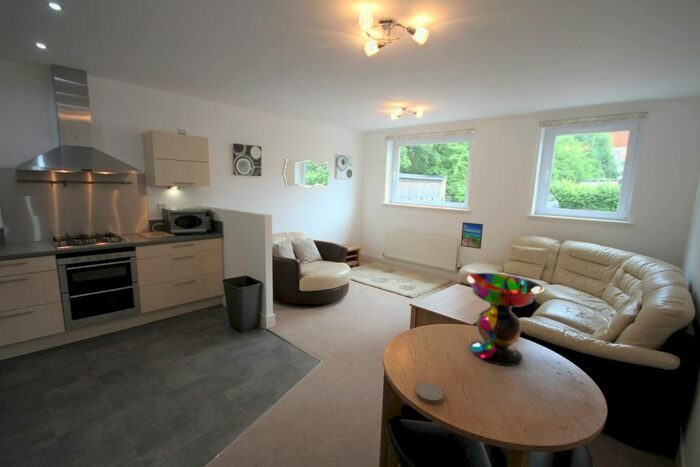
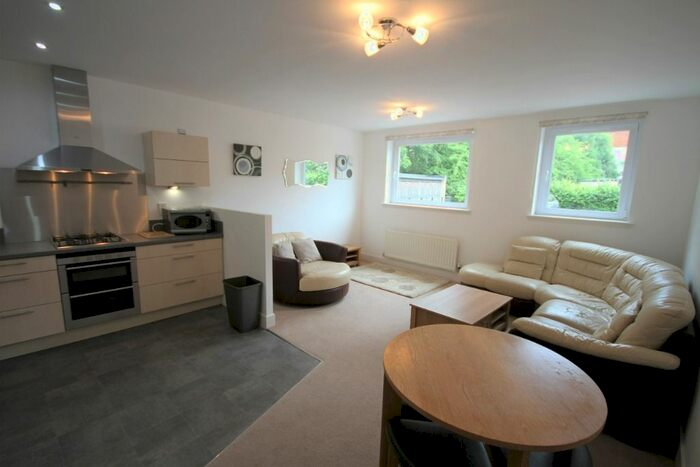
- coaster (429, 392)
- decorative bowl (499, 318)
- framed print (471, 235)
